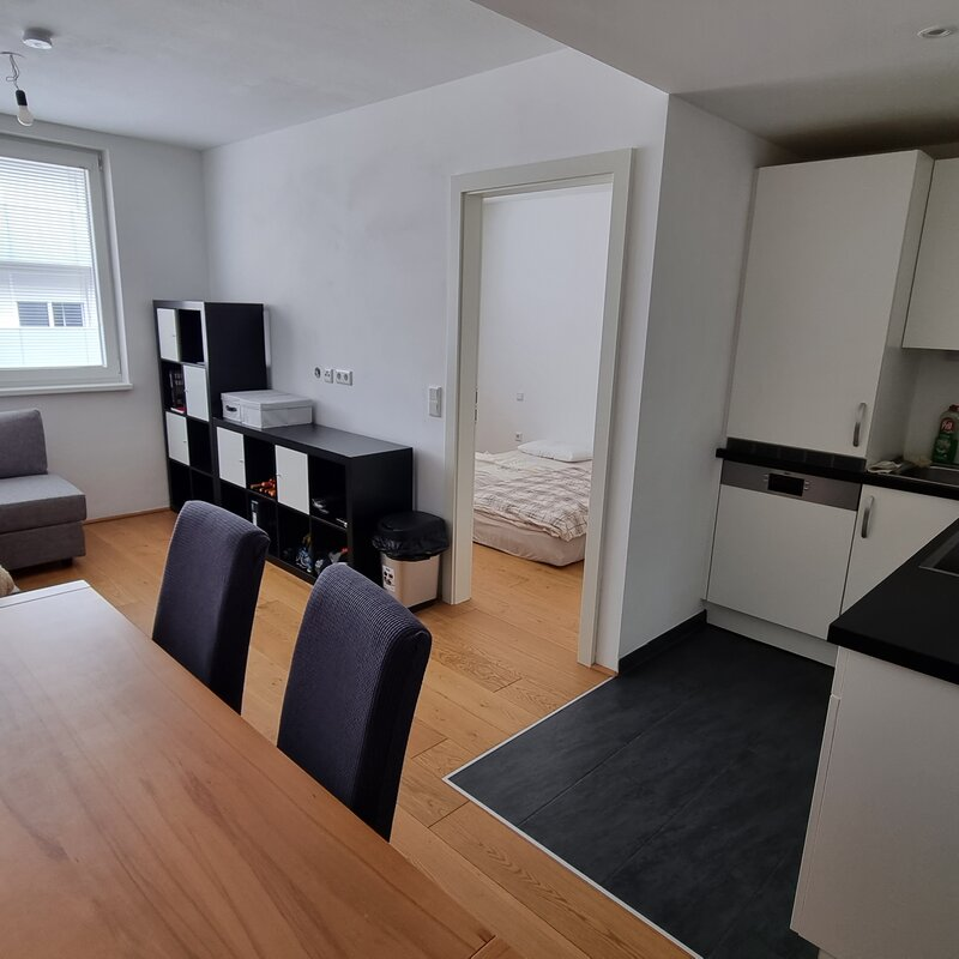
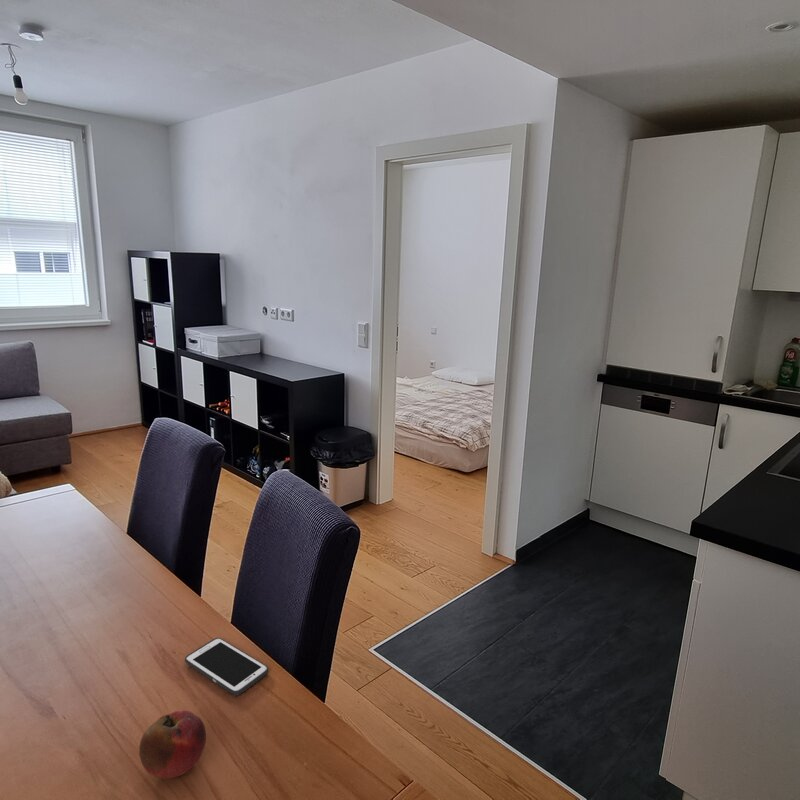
+ fruit (172, 742)
+ cell phone (226, 665)
